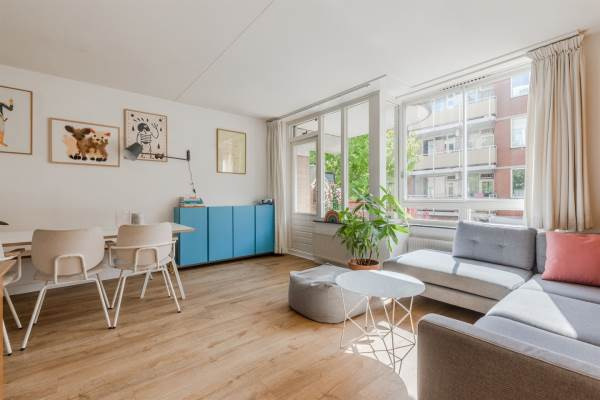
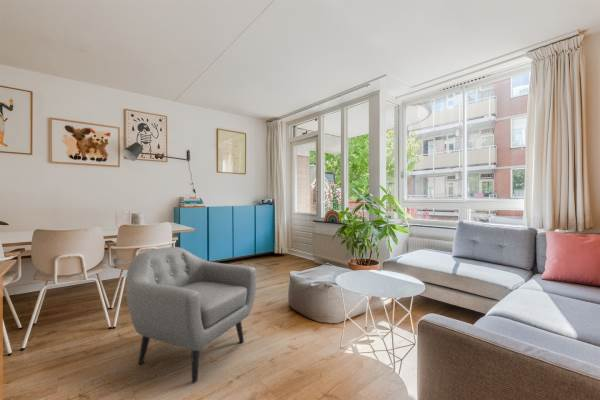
+ armchair (197, 302)
